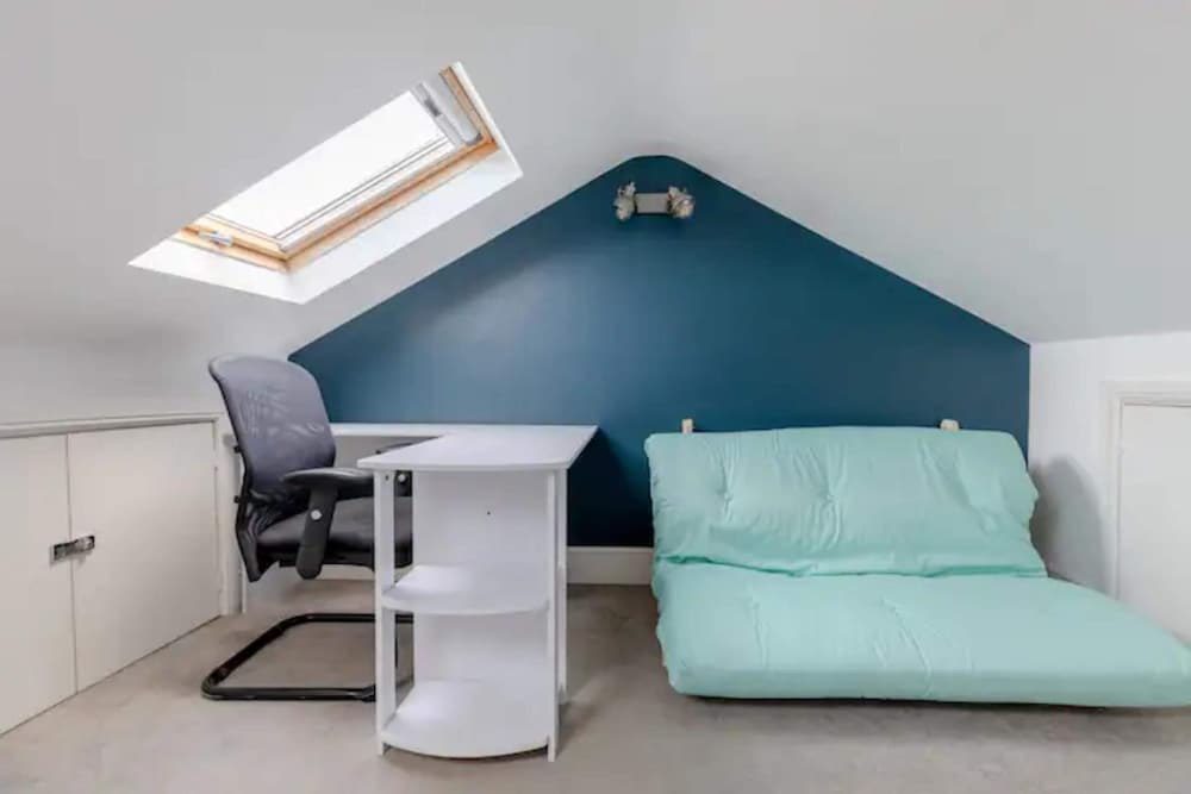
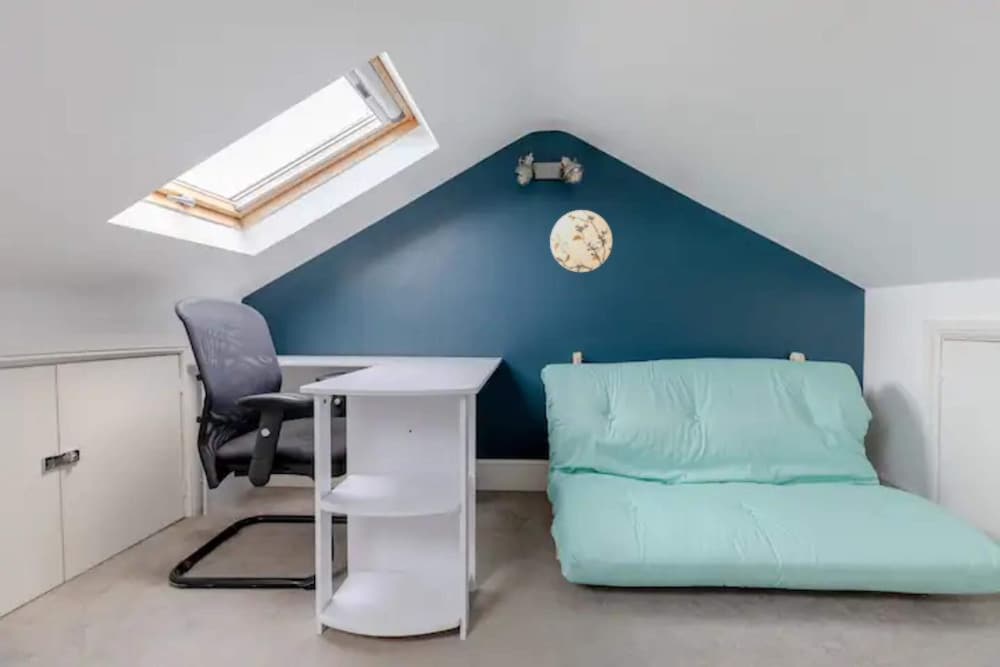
+ decorative plate (581, 241)
